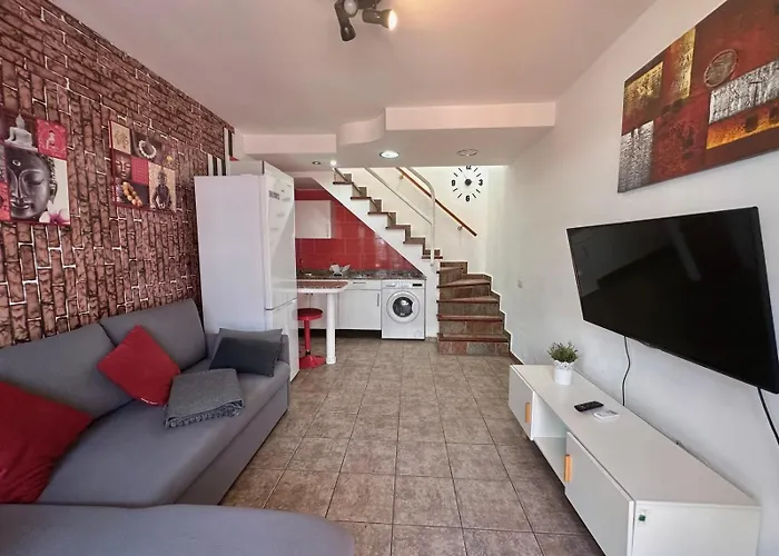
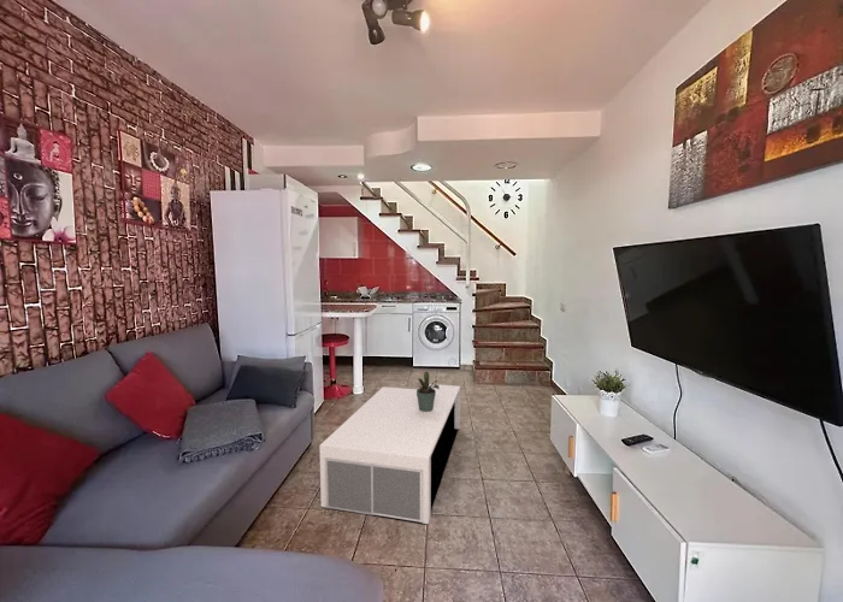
+ coffee table (403, 435)
+ potted plant (428, 390)
